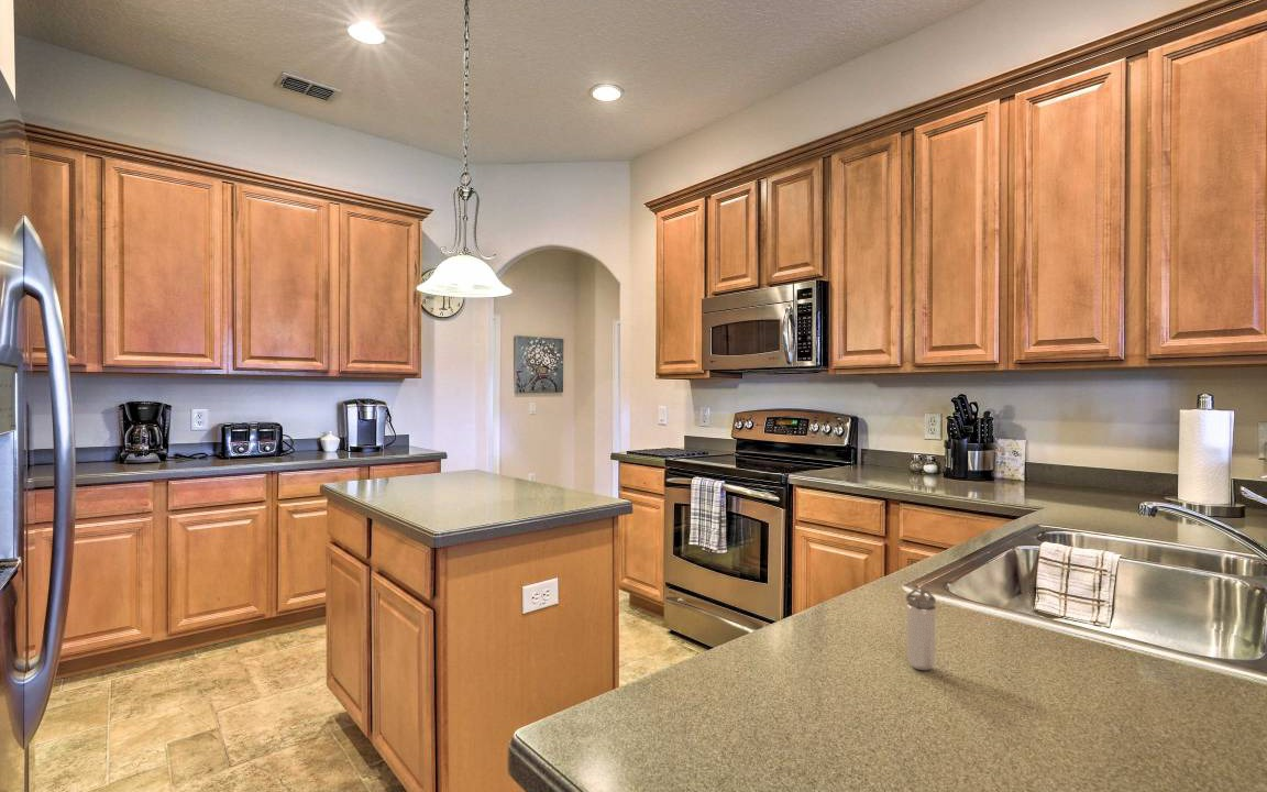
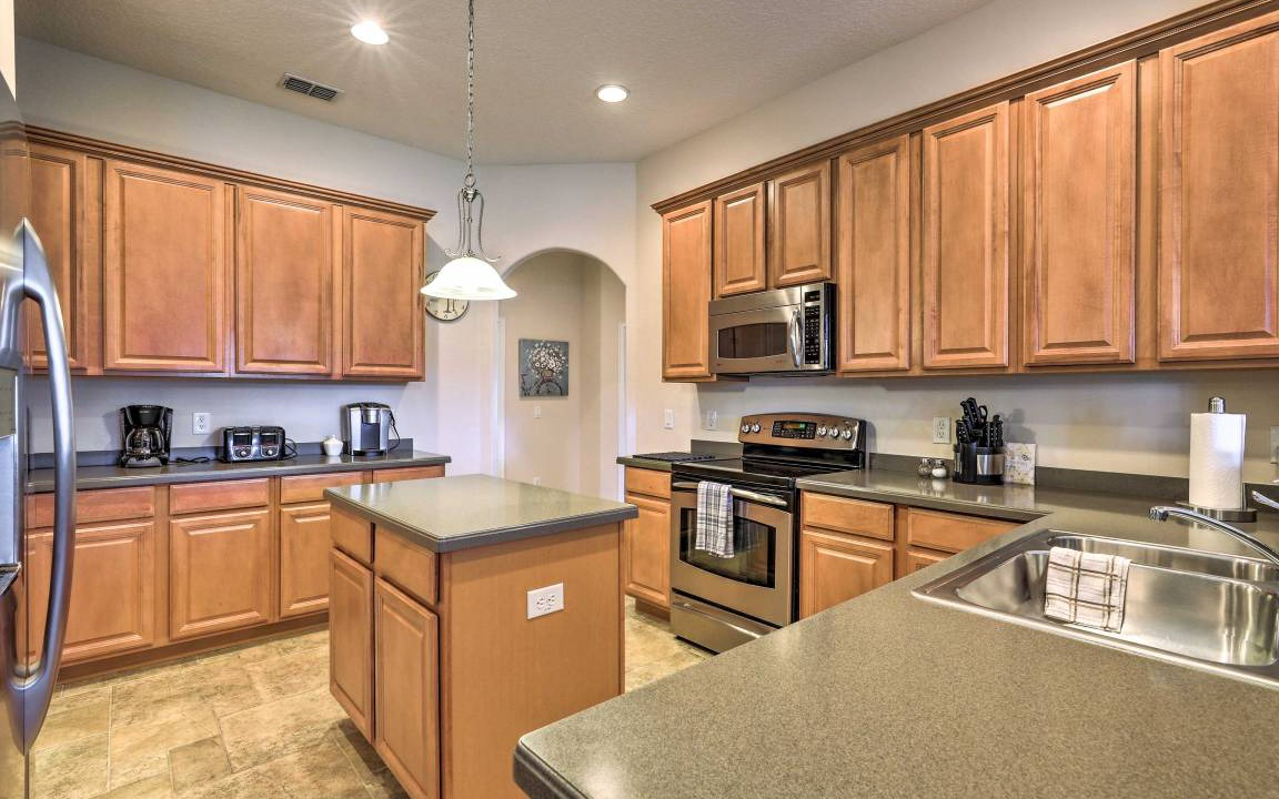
- shaker (921, 627)
